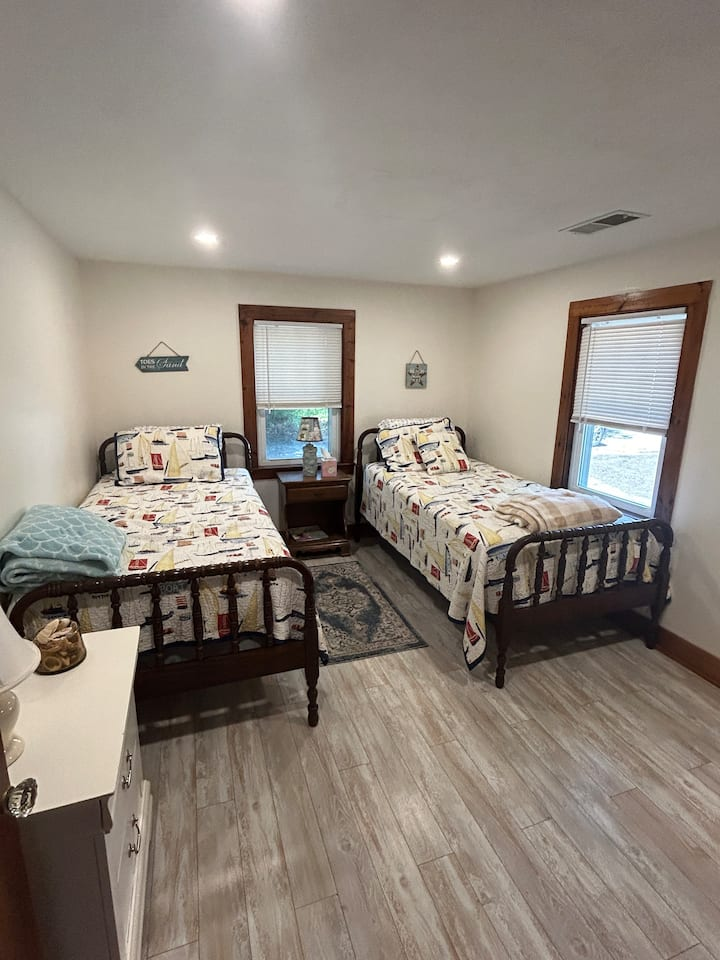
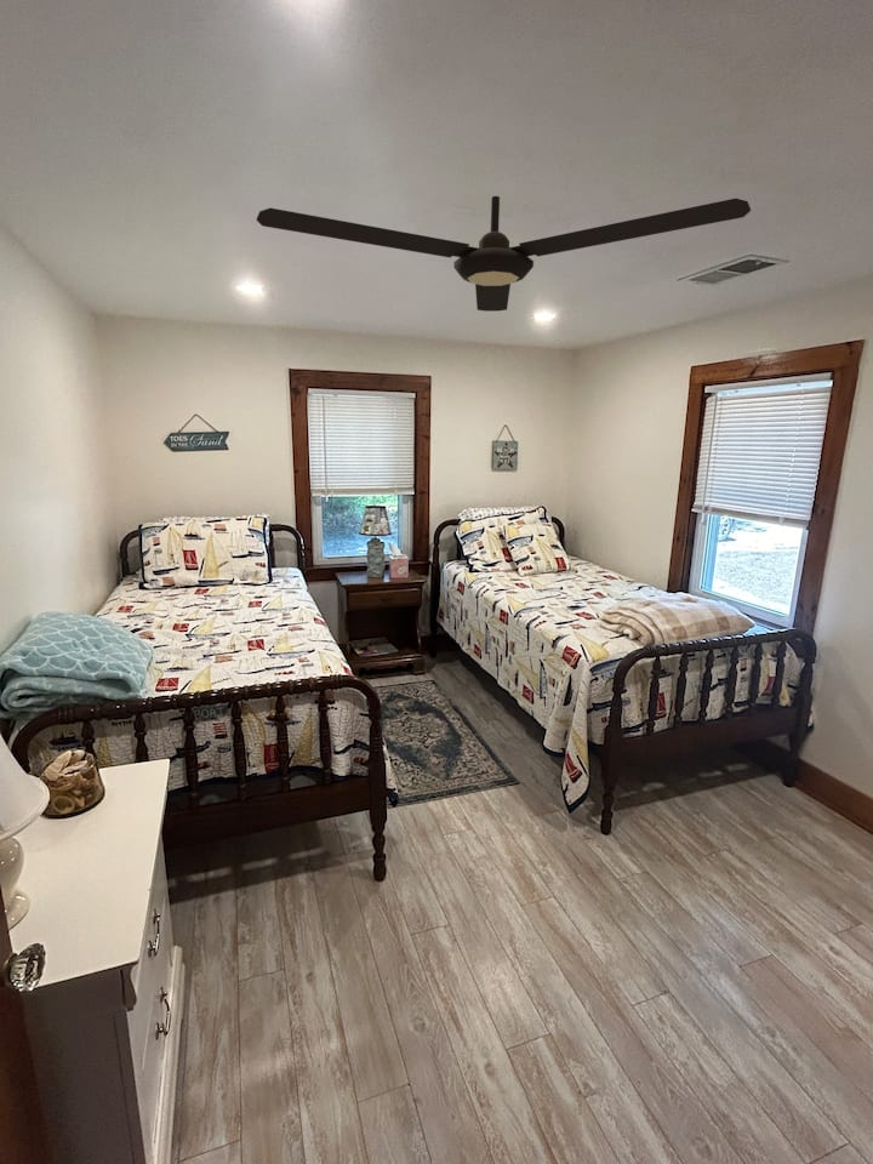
+ ceiling fan (493, 256)
